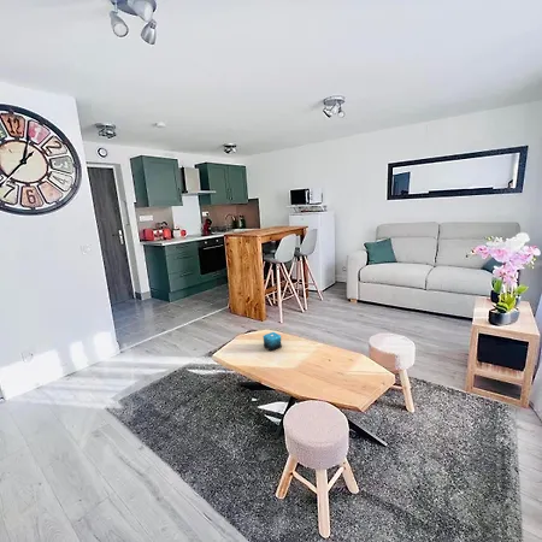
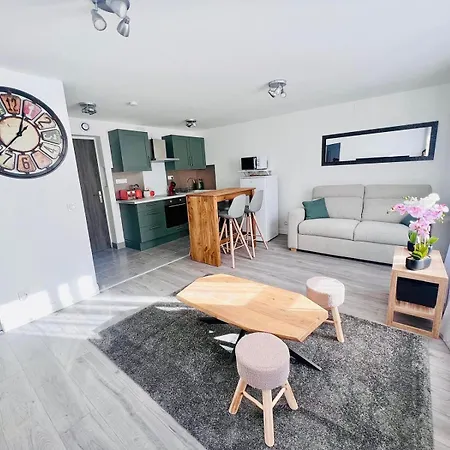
- candle (272, 338)
